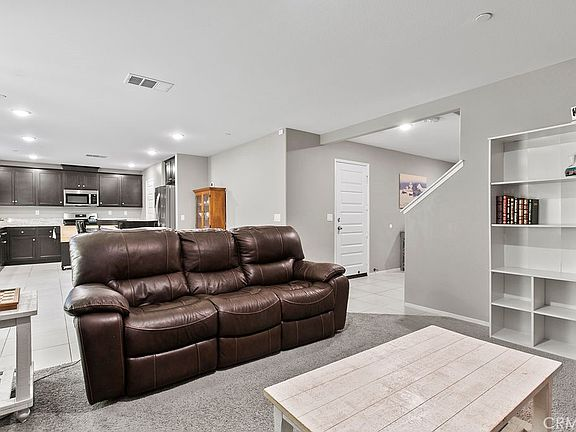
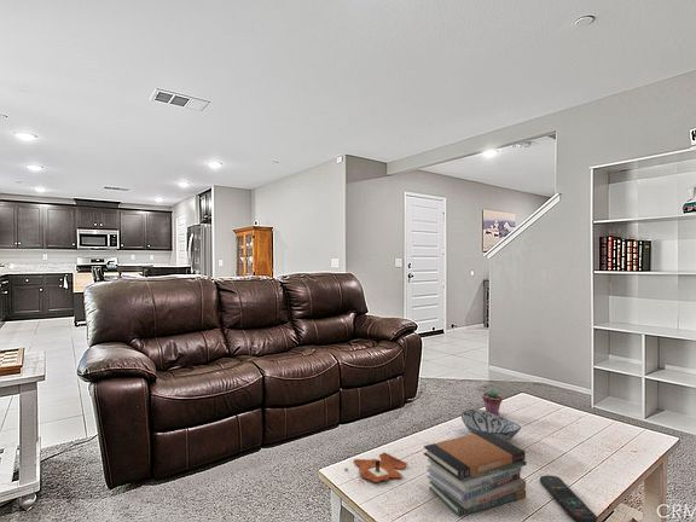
+ potted succulent (492, 400)
+ book stack (474, 470)
+ decorative bowl (489, 429)
+ remote control (566, 497)
+ candle (376, 462)
